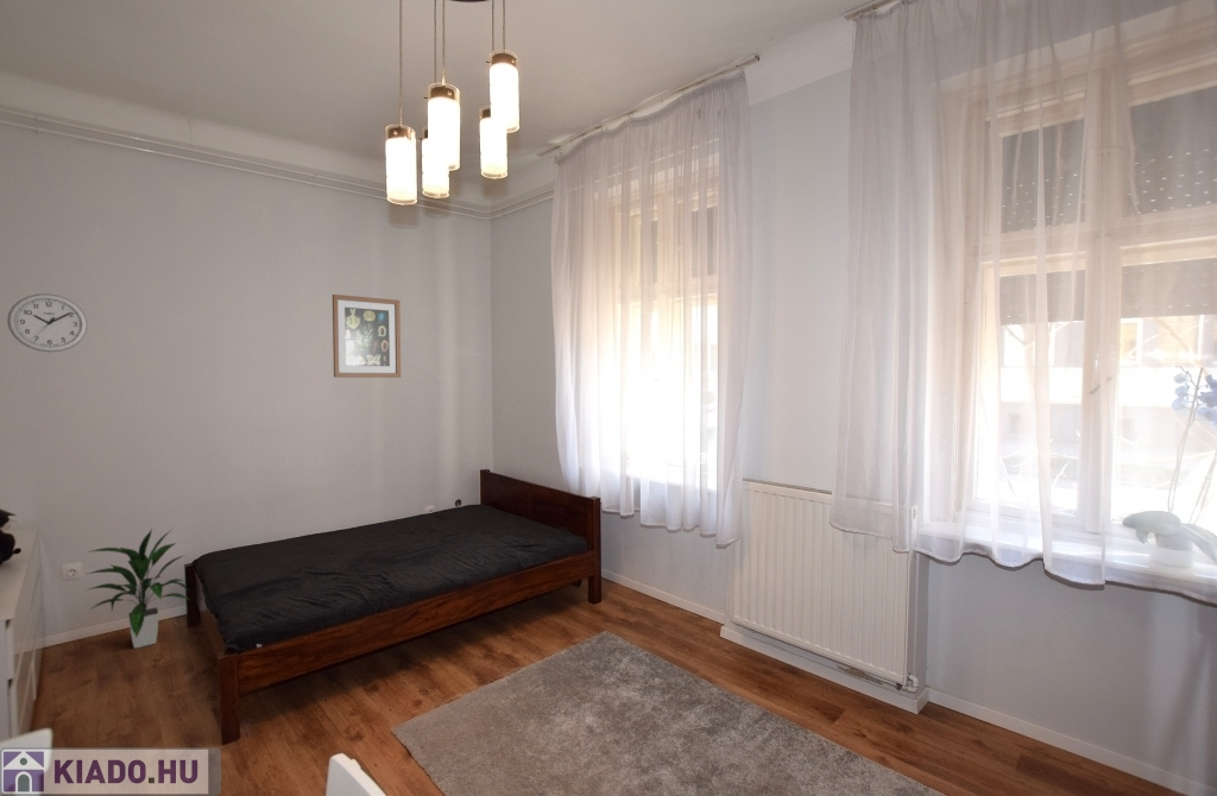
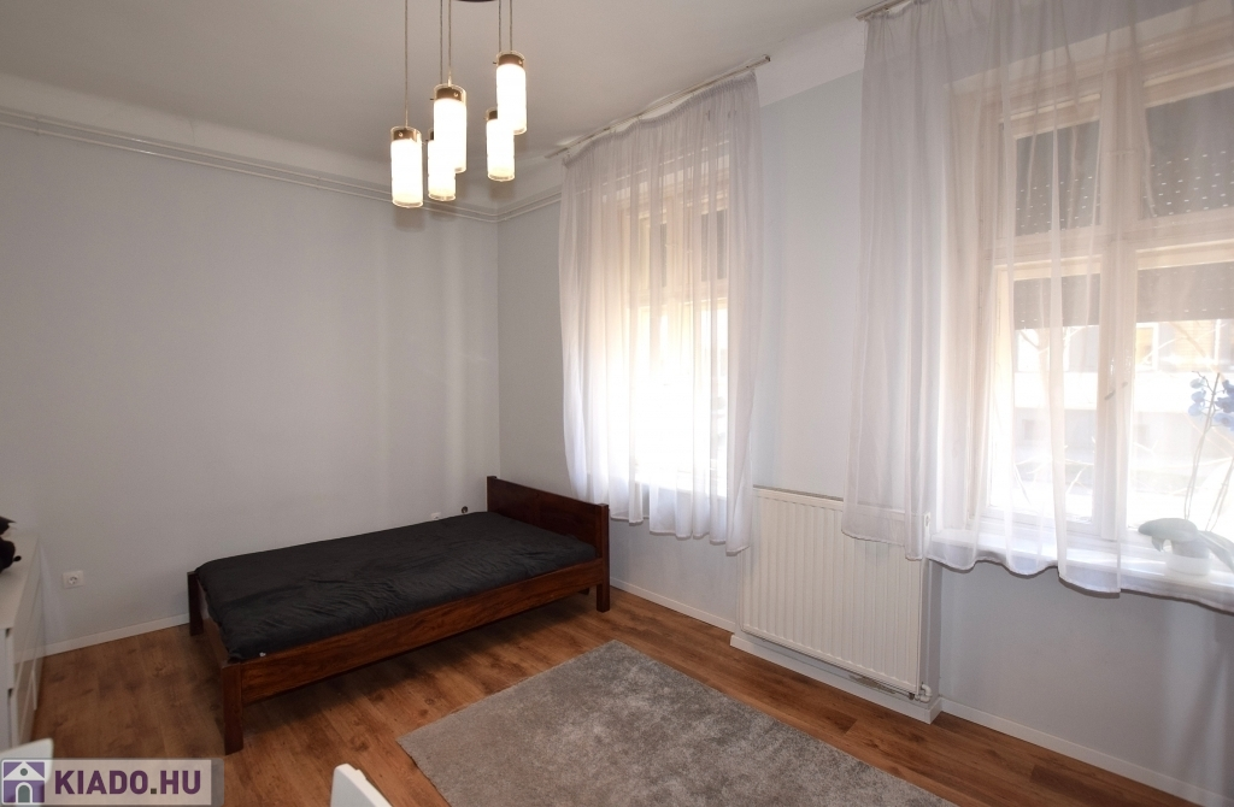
- wall clock (49, 322)
- indoor plant (140, 588)
- wall art (367, 337)
